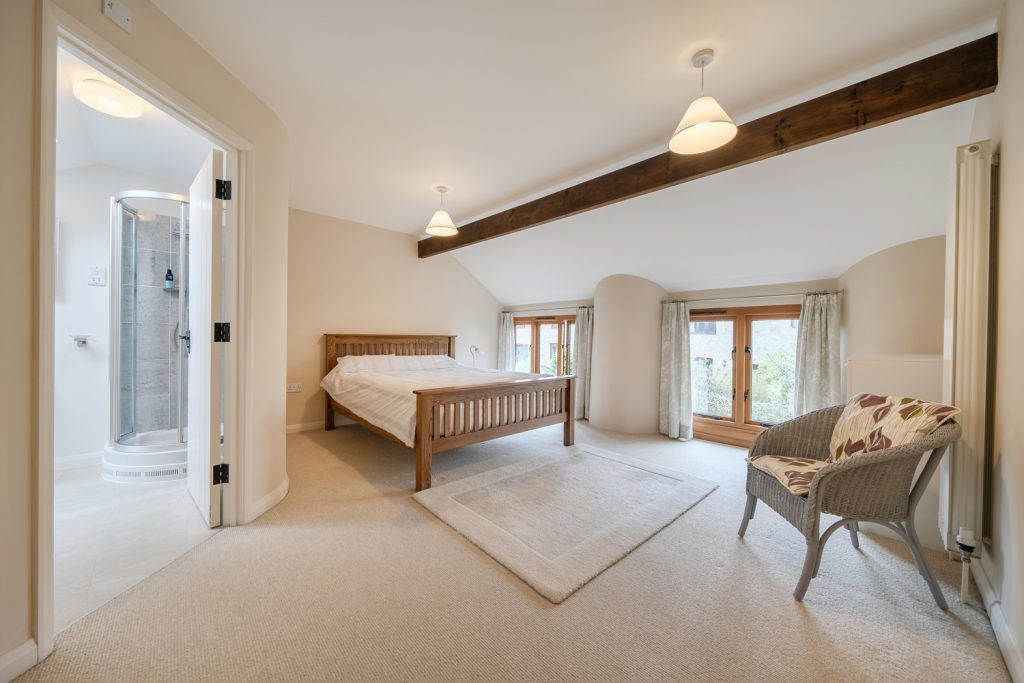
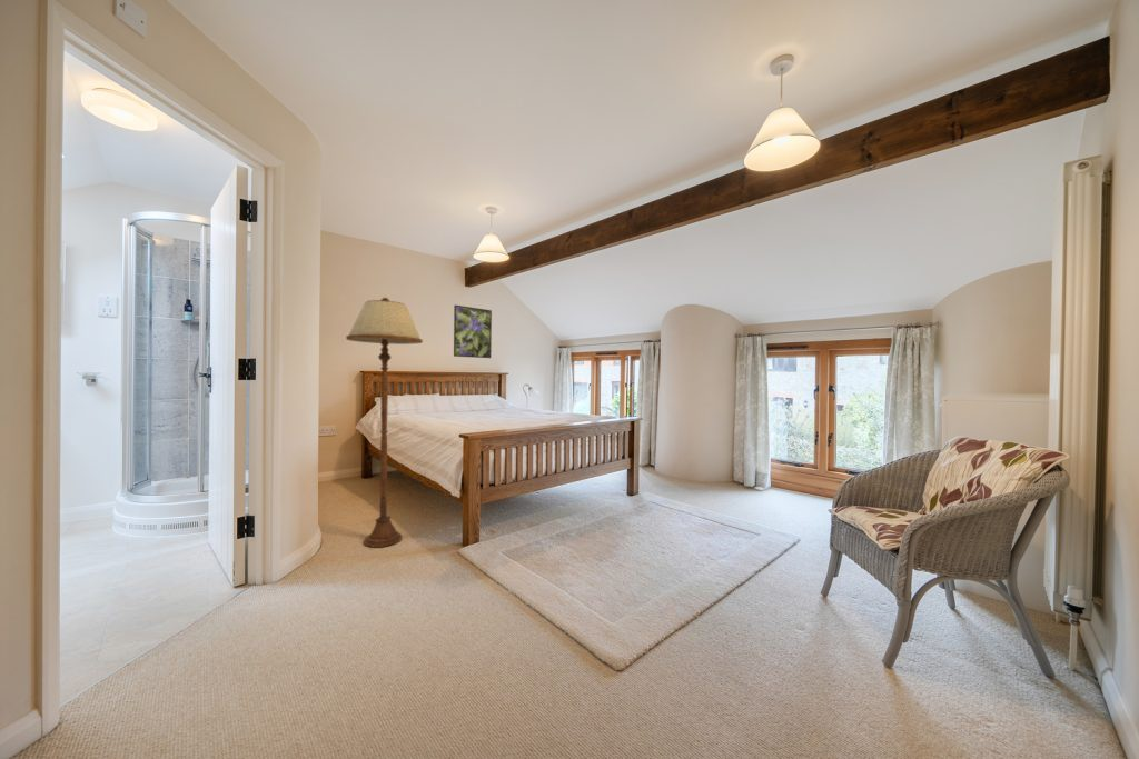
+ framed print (473, 332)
+ floor lamp (385, 419)
